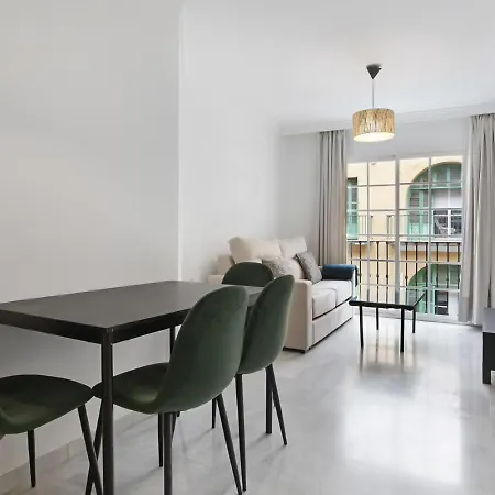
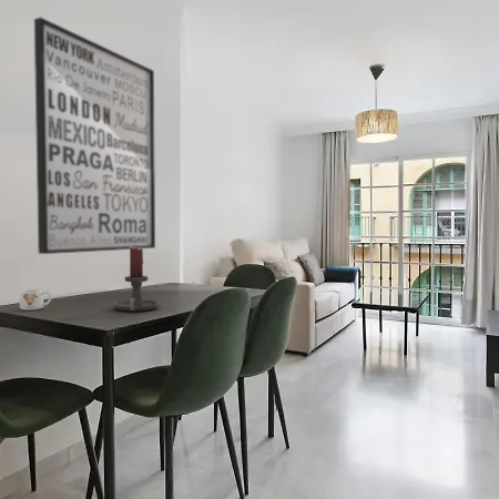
+ candle holder (135, 278)
+ mug (35, 298)
+ wall art (103, 150)
